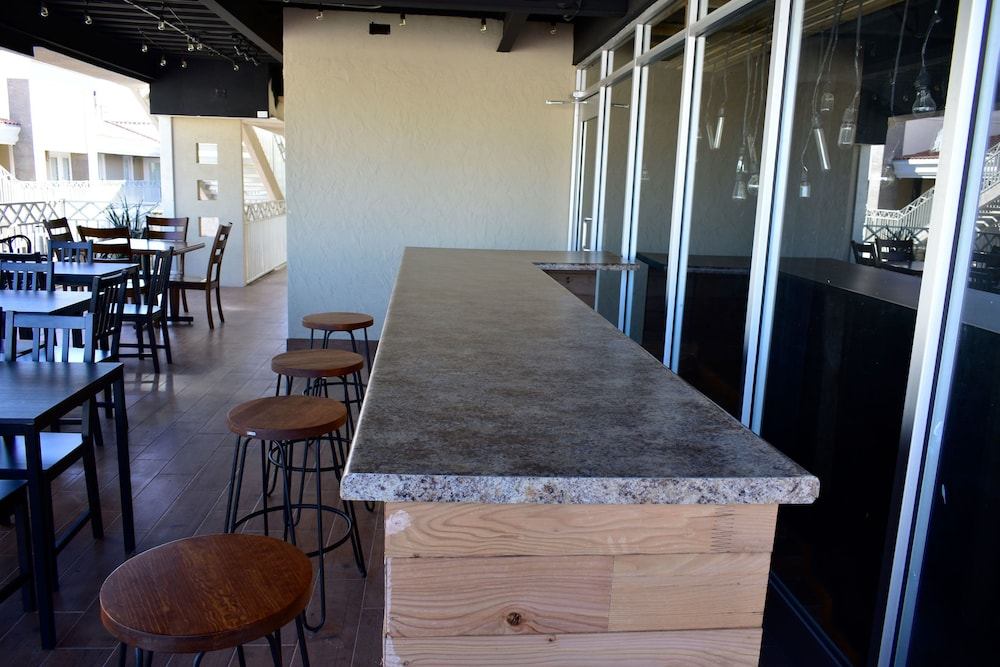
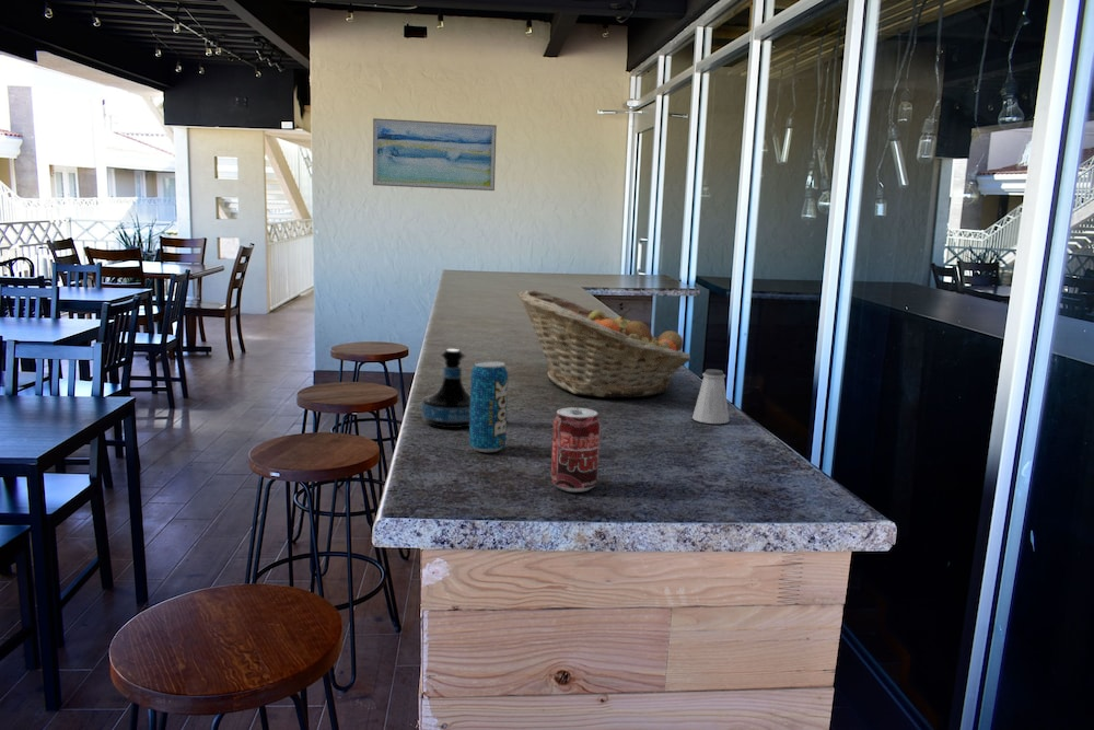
+ saltshaker (712, 395)
+ beverage can (488, 406)
+ fruit basket (601, 339)
+ beverage can (575, 448)
+ wall art (434, 154)
+ tequila bottle (452, 385)
